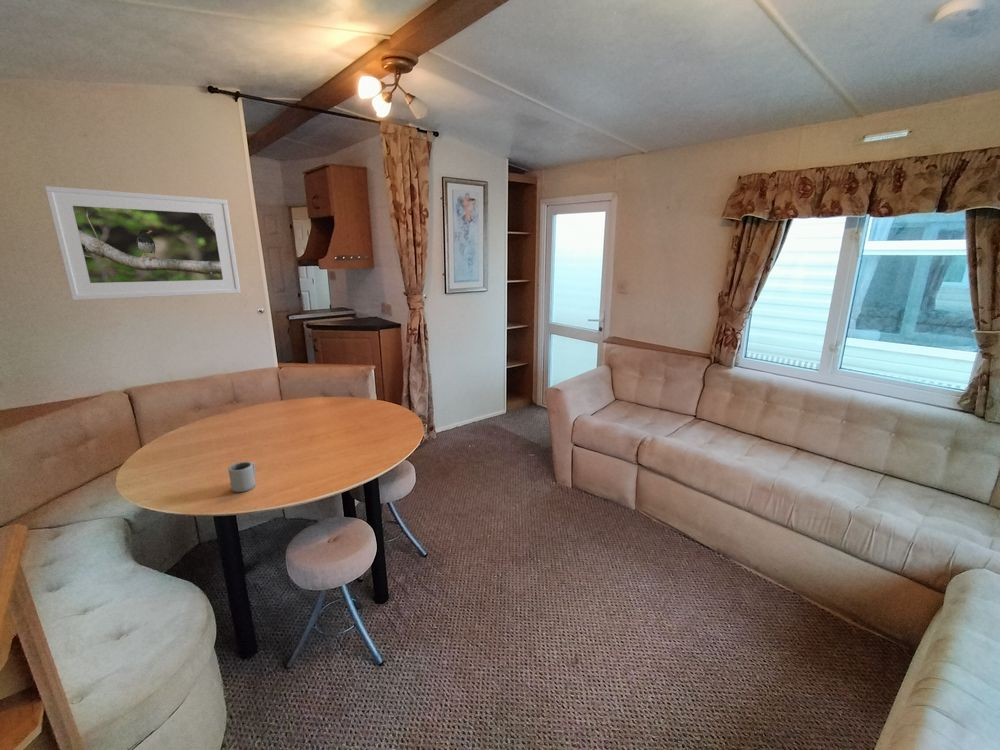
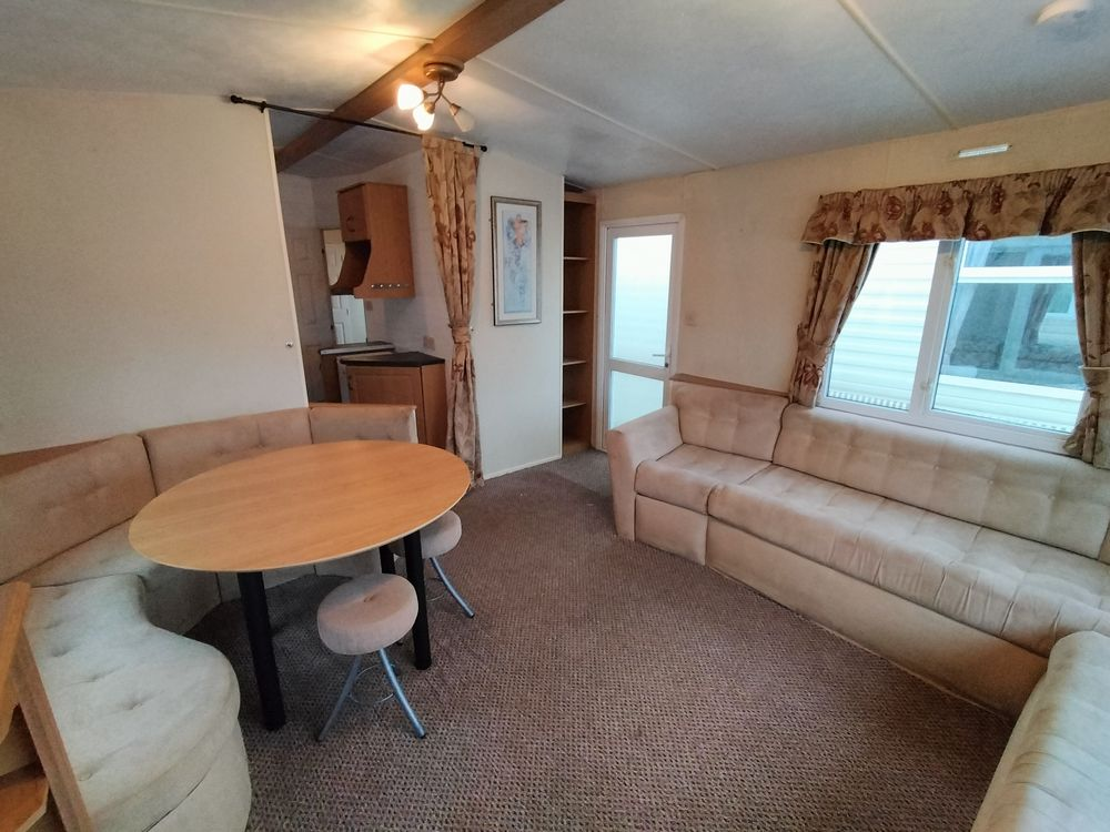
- cup (244, 475)
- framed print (155, 246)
